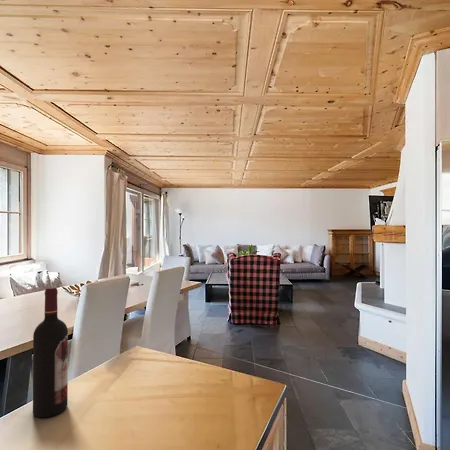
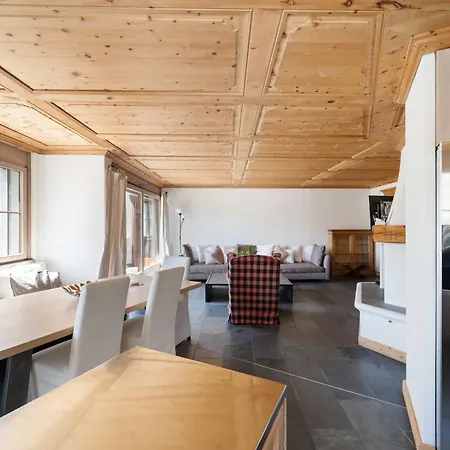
- wine bottle (50, 348)
